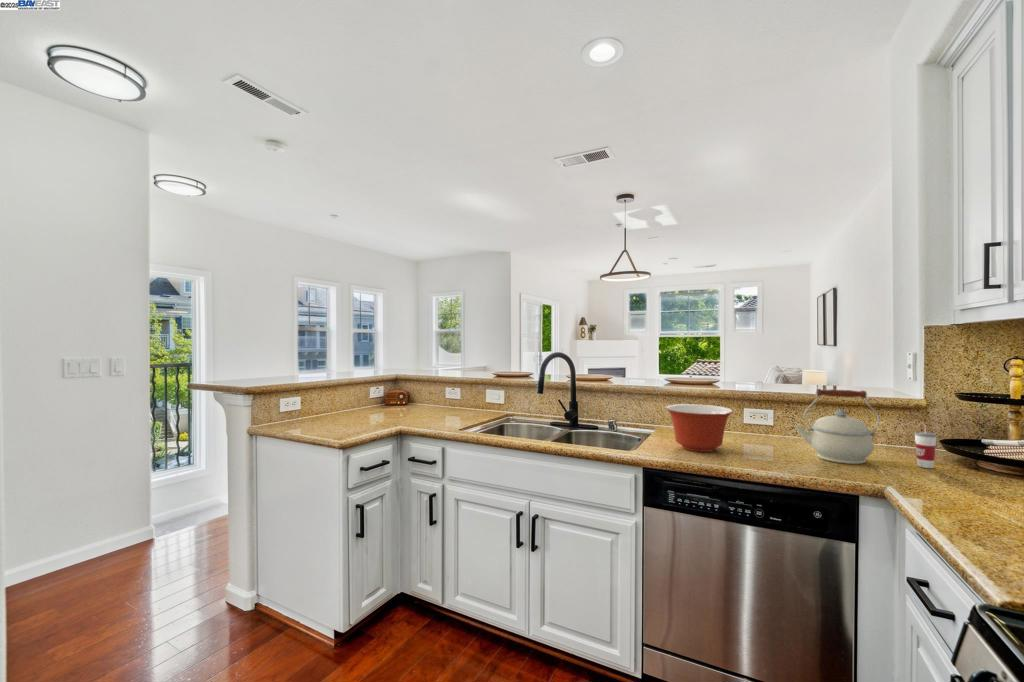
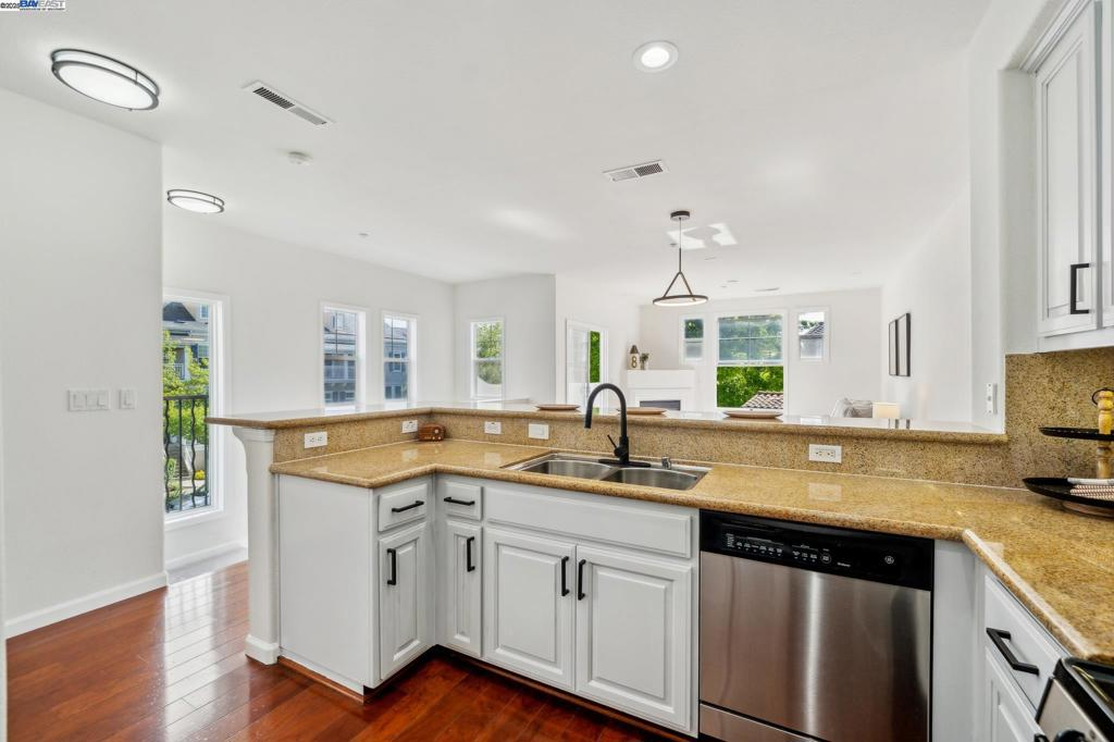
- mixing bowl (698, 428)
- cup (925, 444)
- kettle (835, 423)
